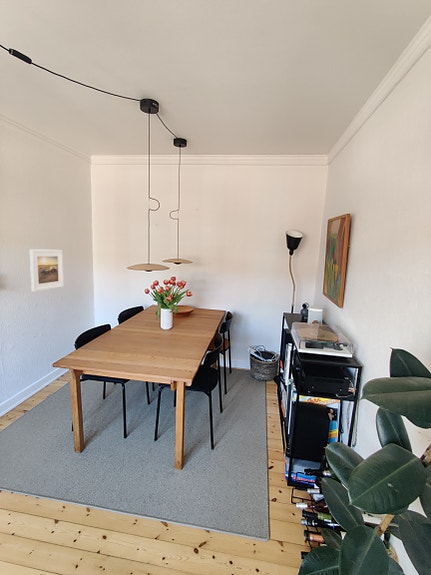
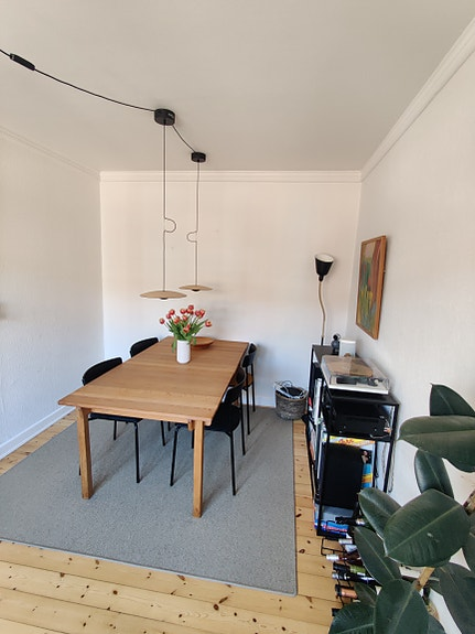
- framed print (47, 269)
